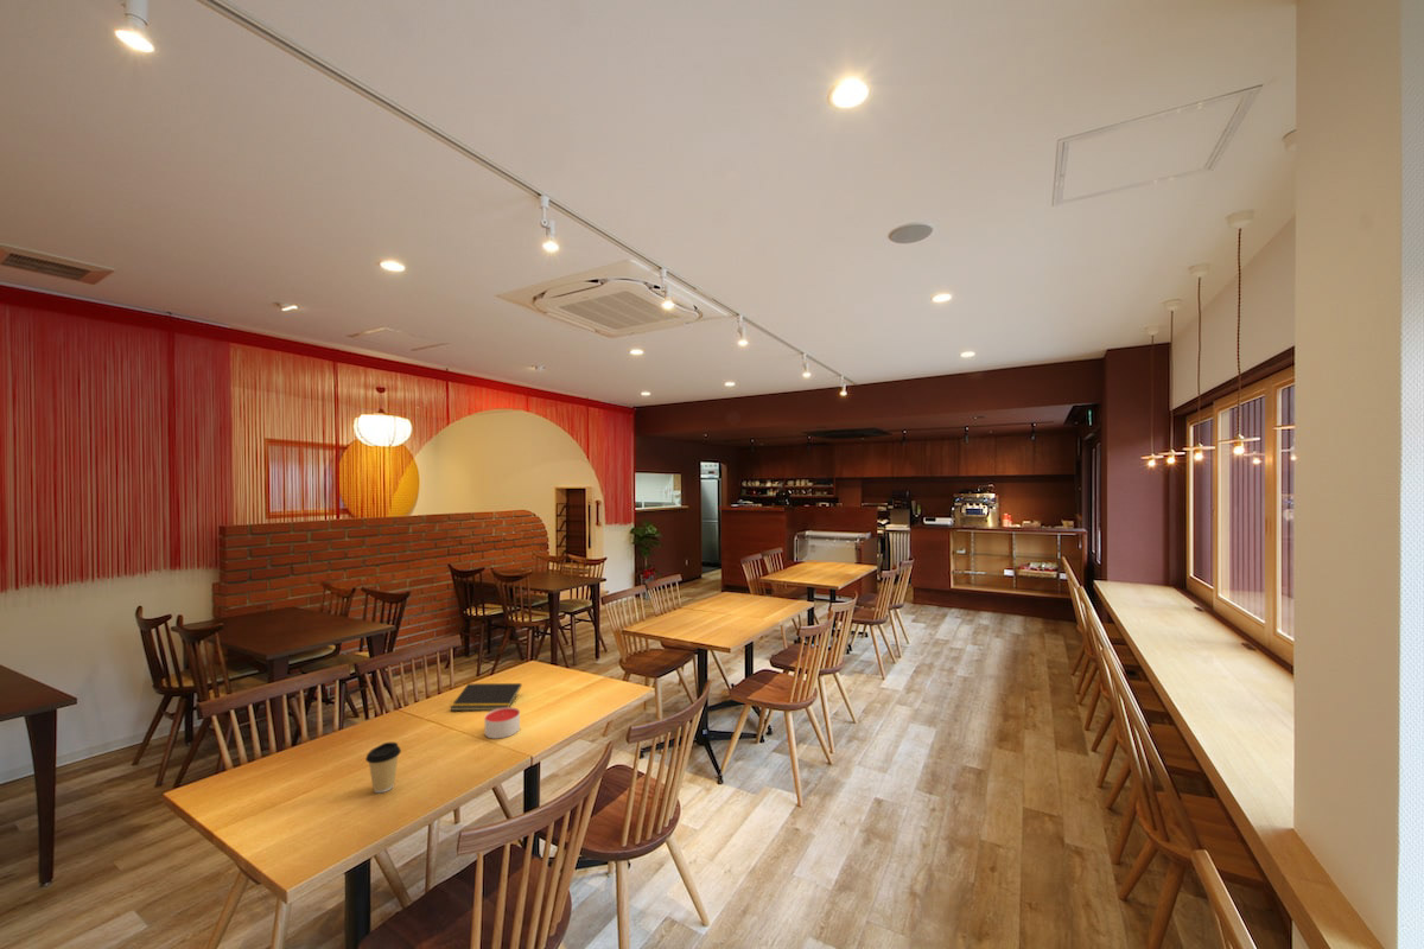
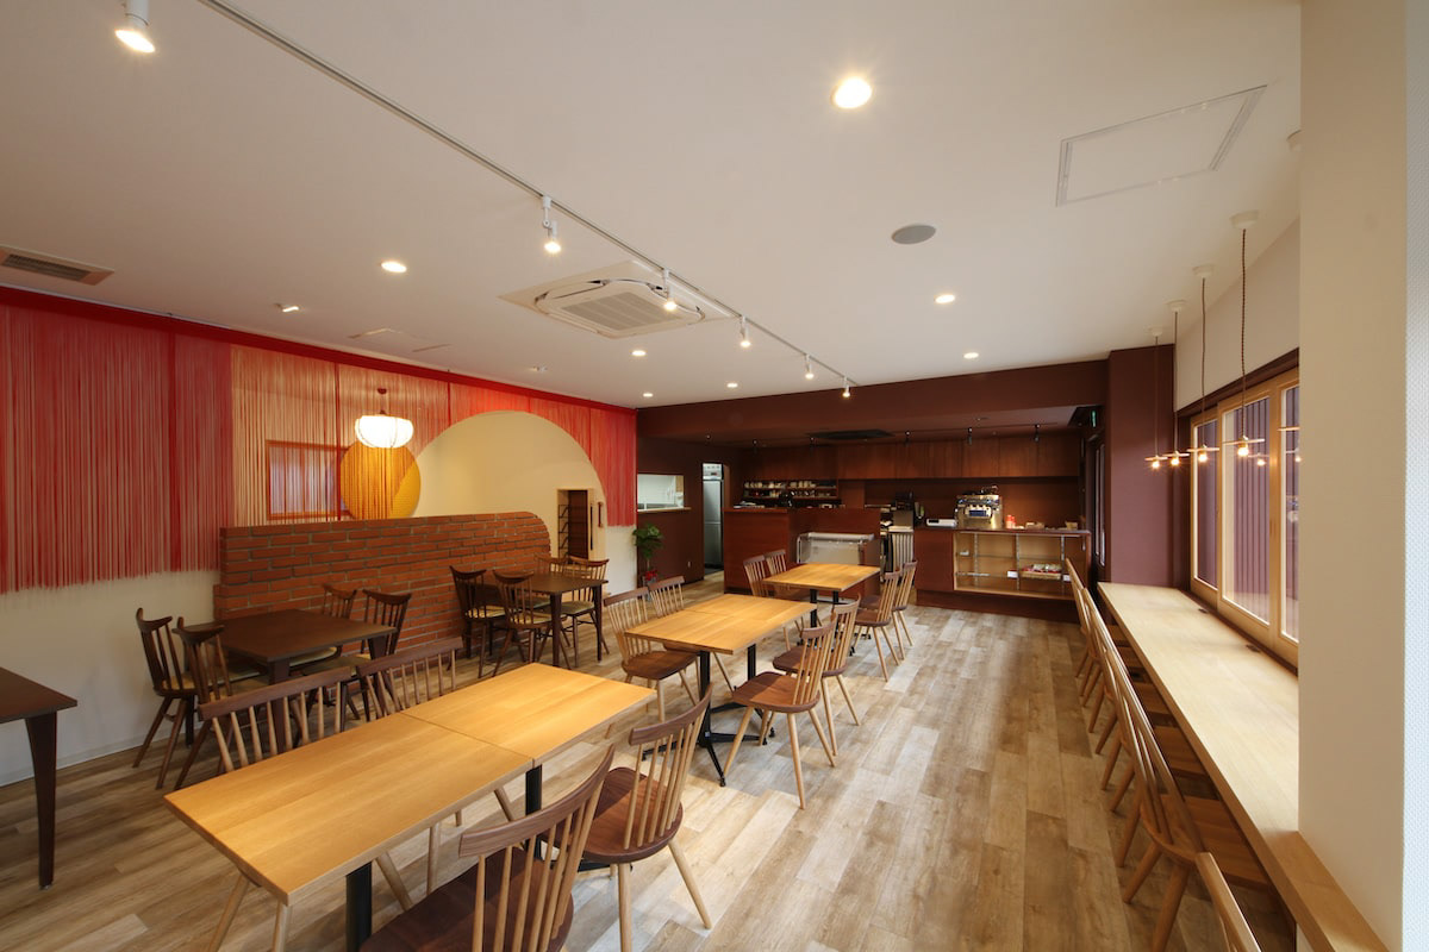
- coffee cup (383, 768)
- notepad (487, 696)
- candle (502, 721)
